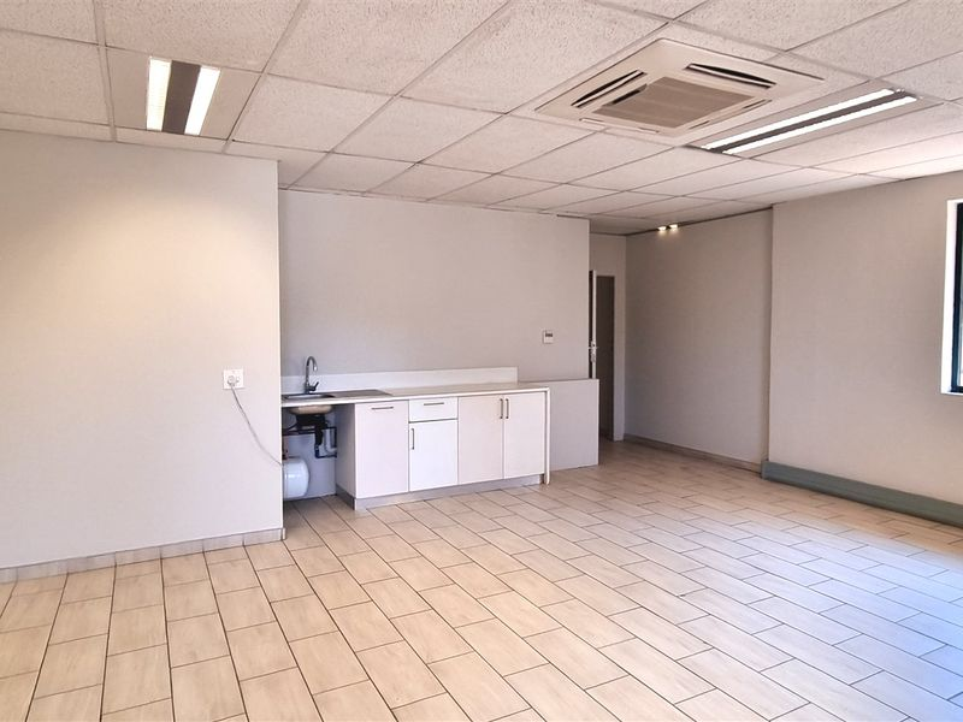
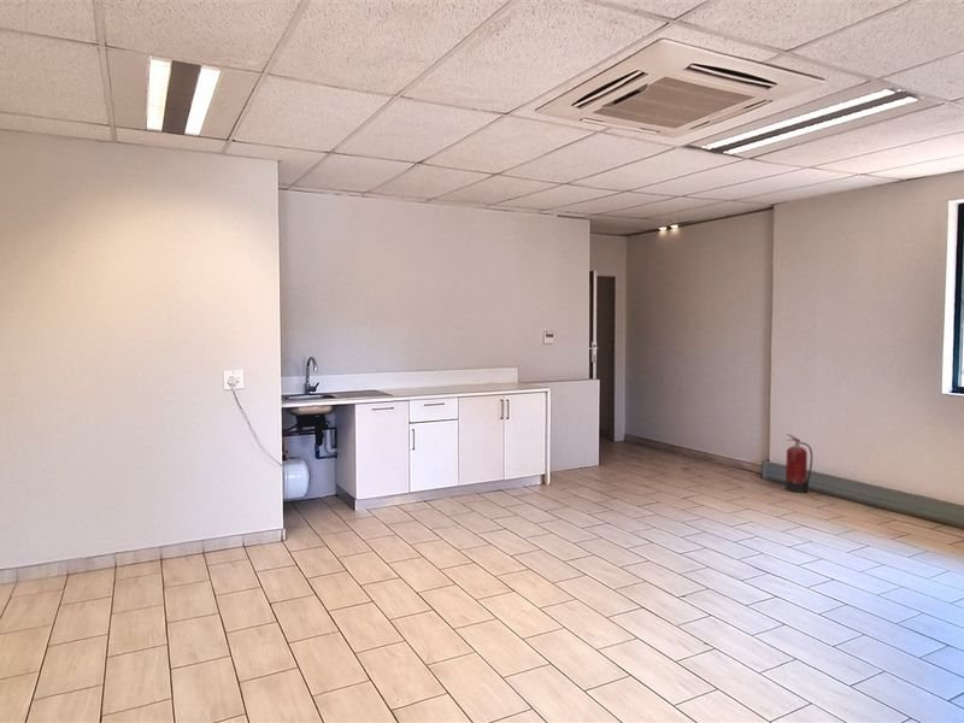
+ fire extinguisher (798, 463)
